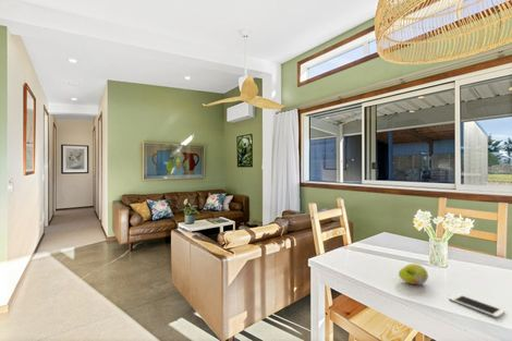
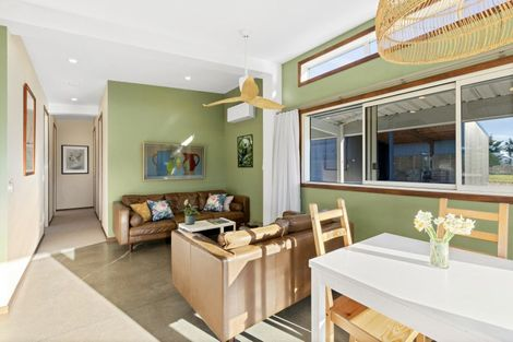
- fruit (413, 273)
- cell phone (475, 304)
